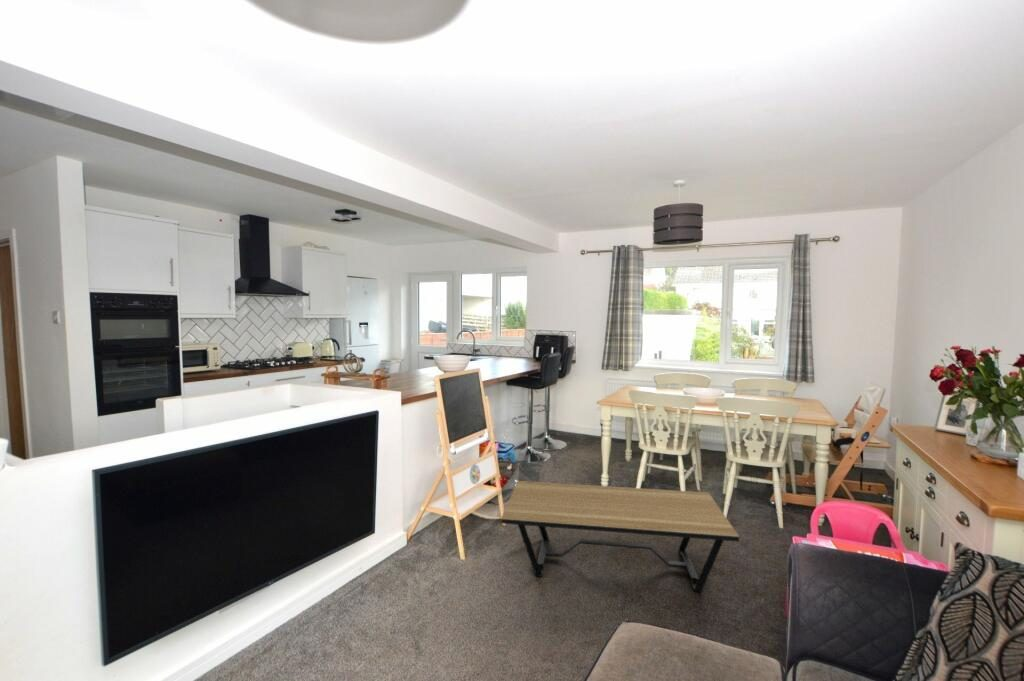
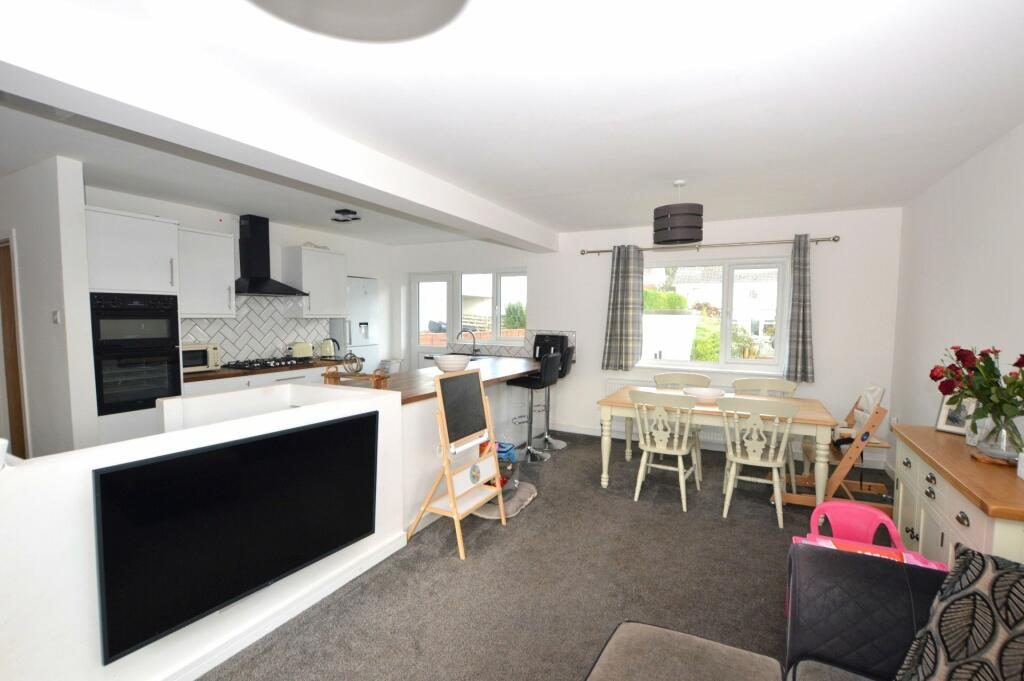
- coffee table (611, 531)
